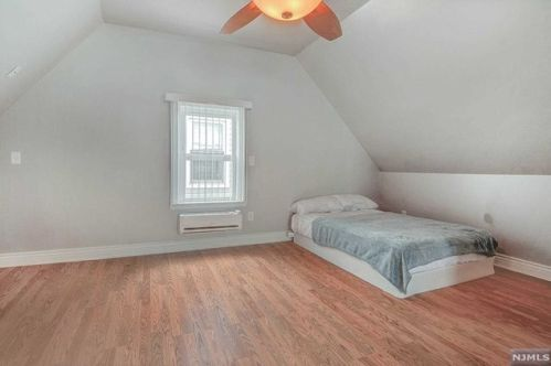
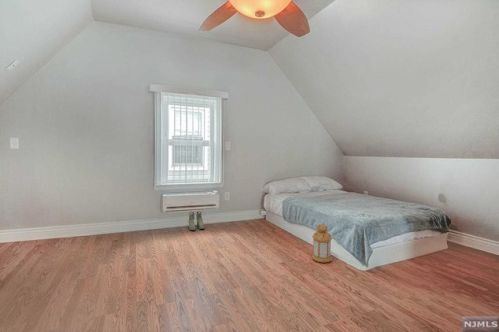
+ lantern (322, 242)
+ boots (197, 220)
